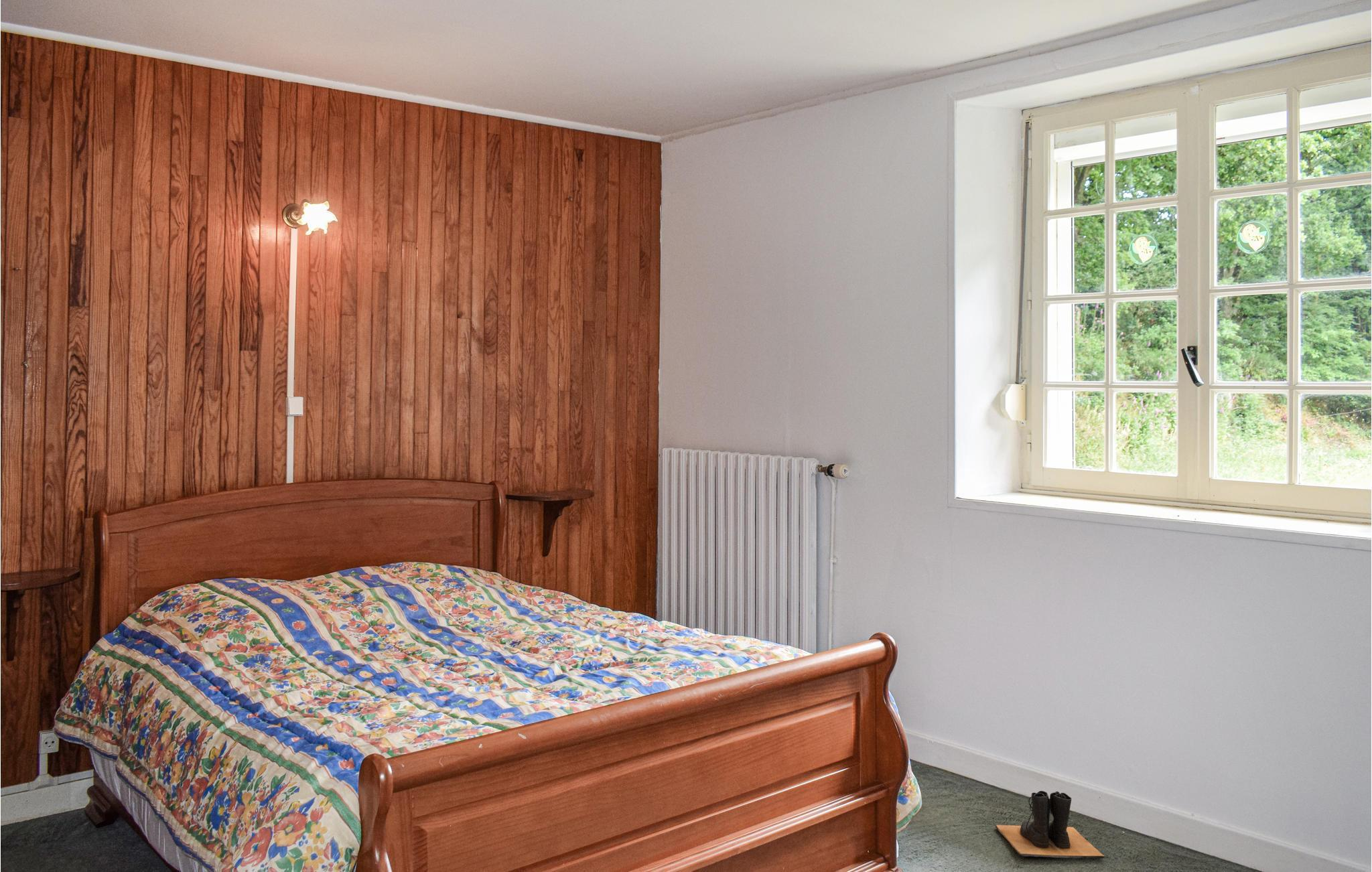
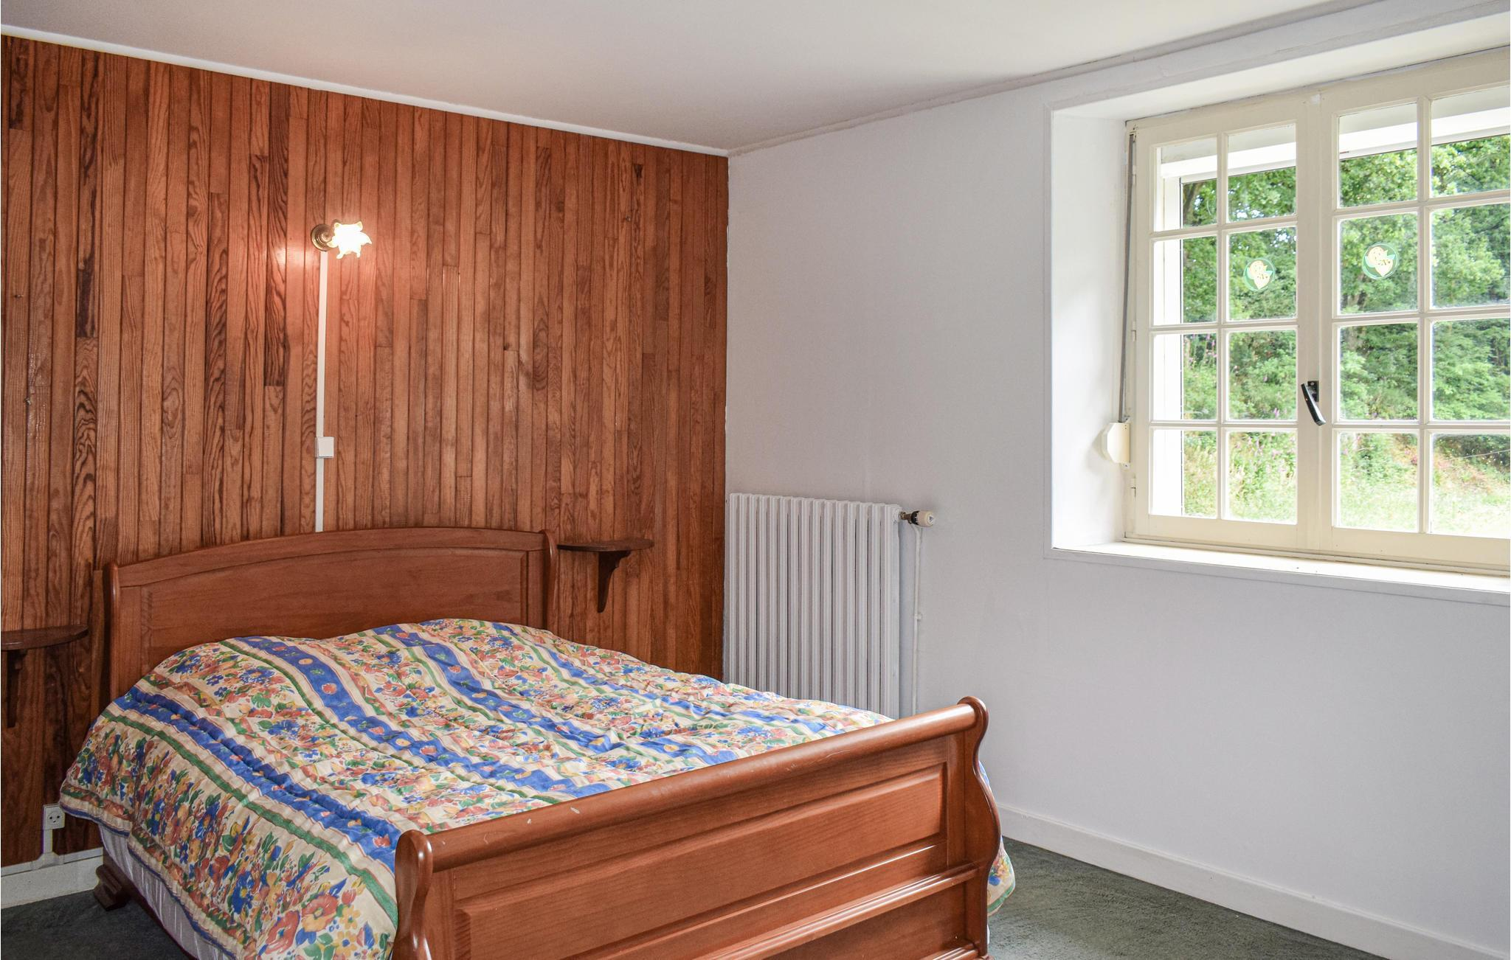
- boots (1048, 817)
